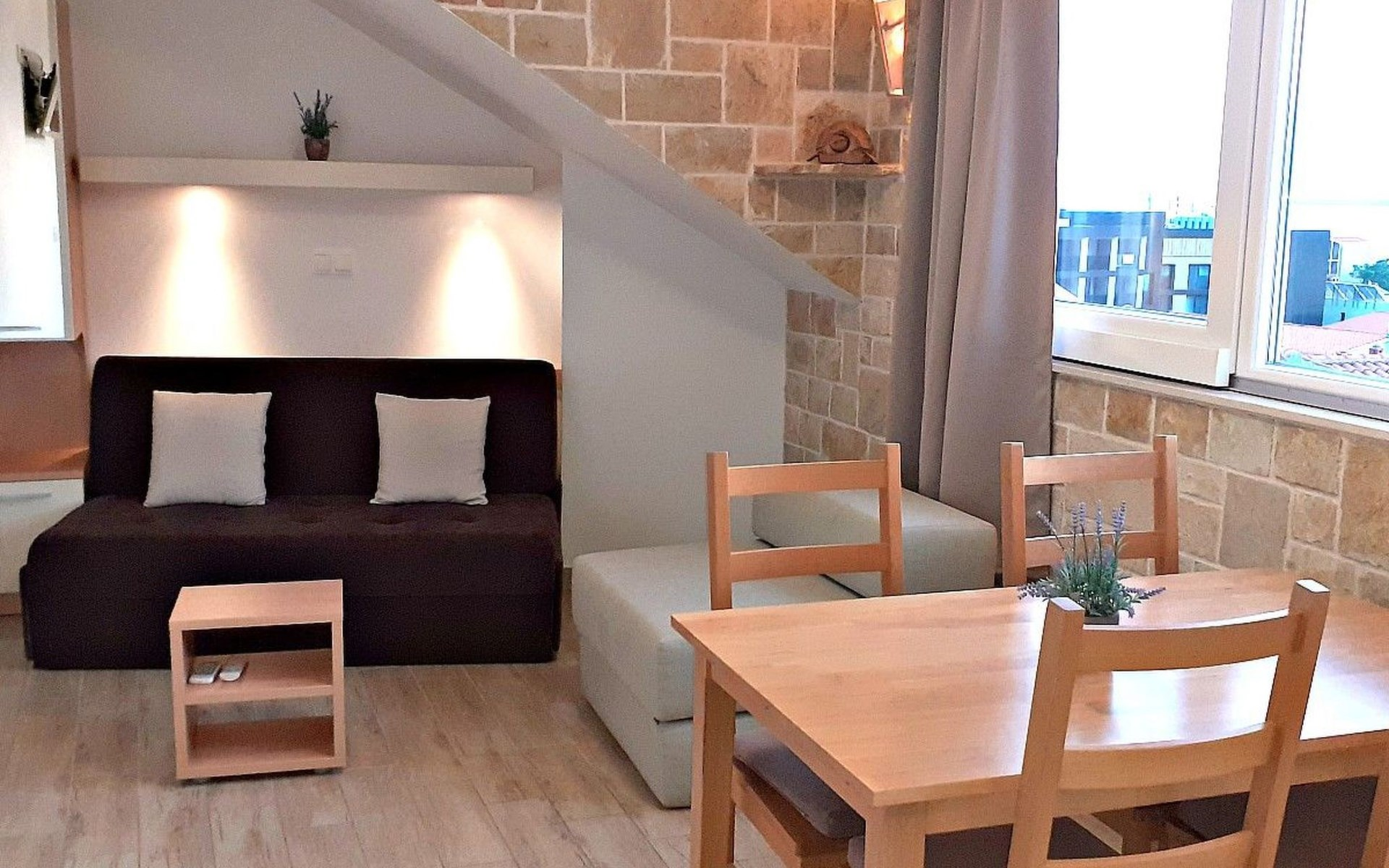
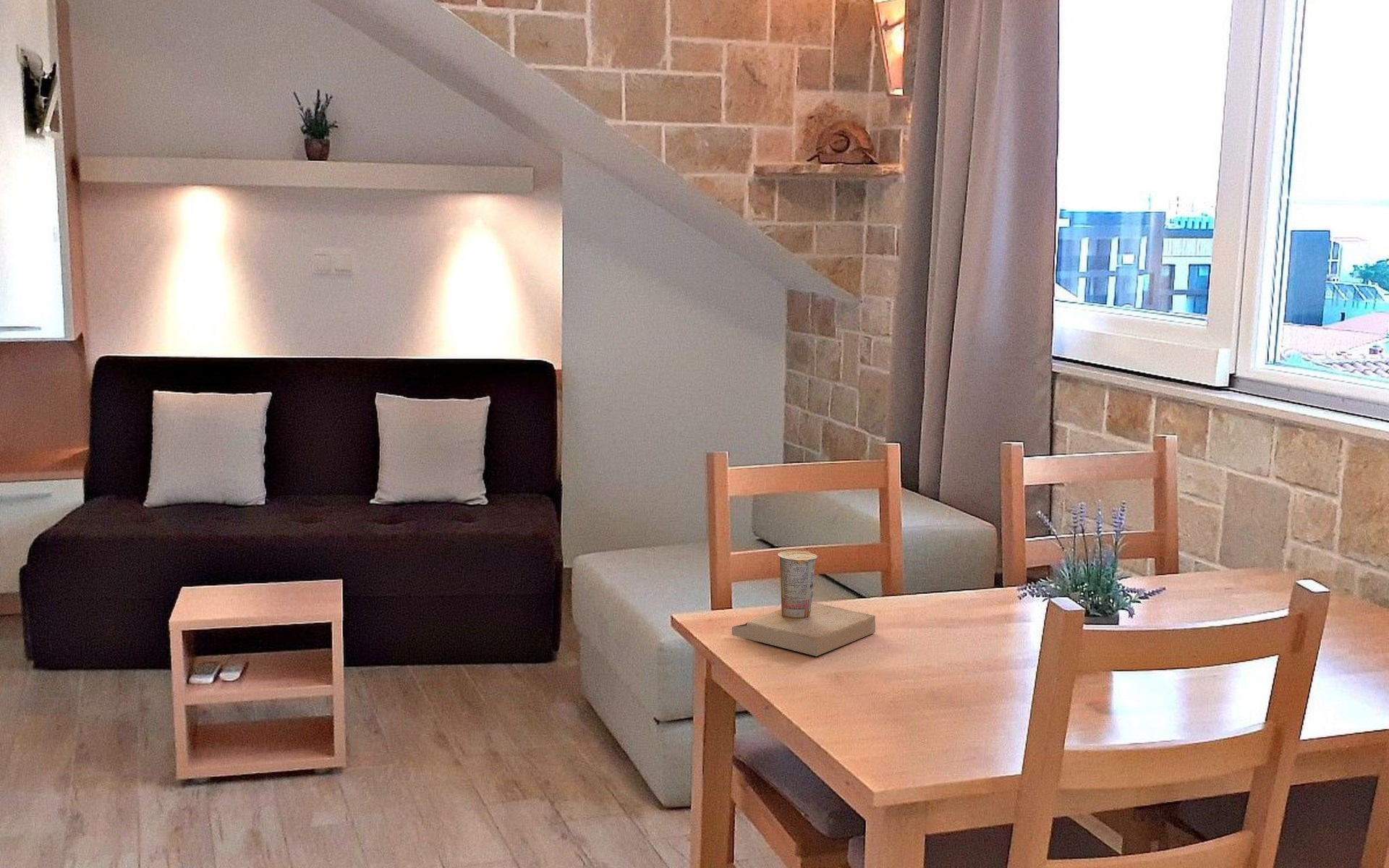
+ cup (799, 593)
